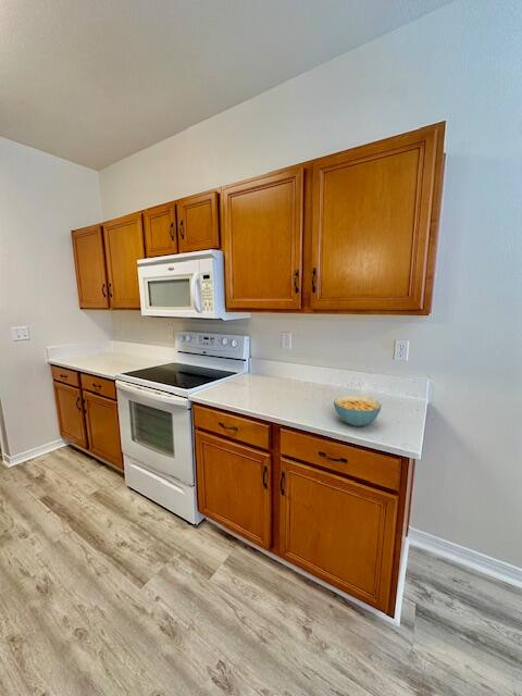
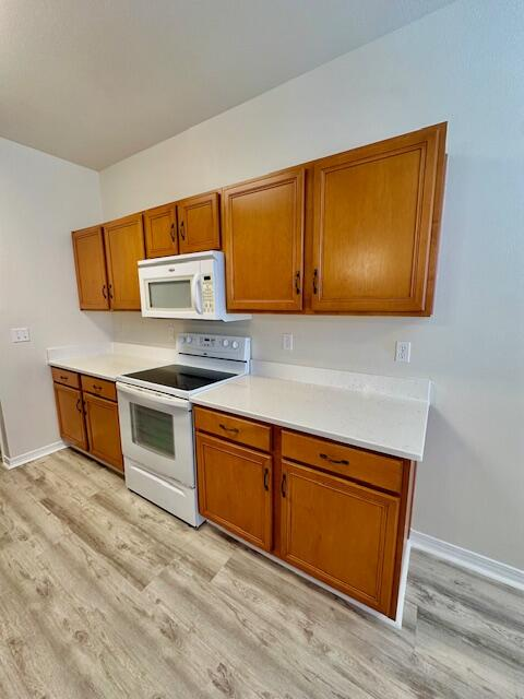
- cereal bowl (356, 412)
